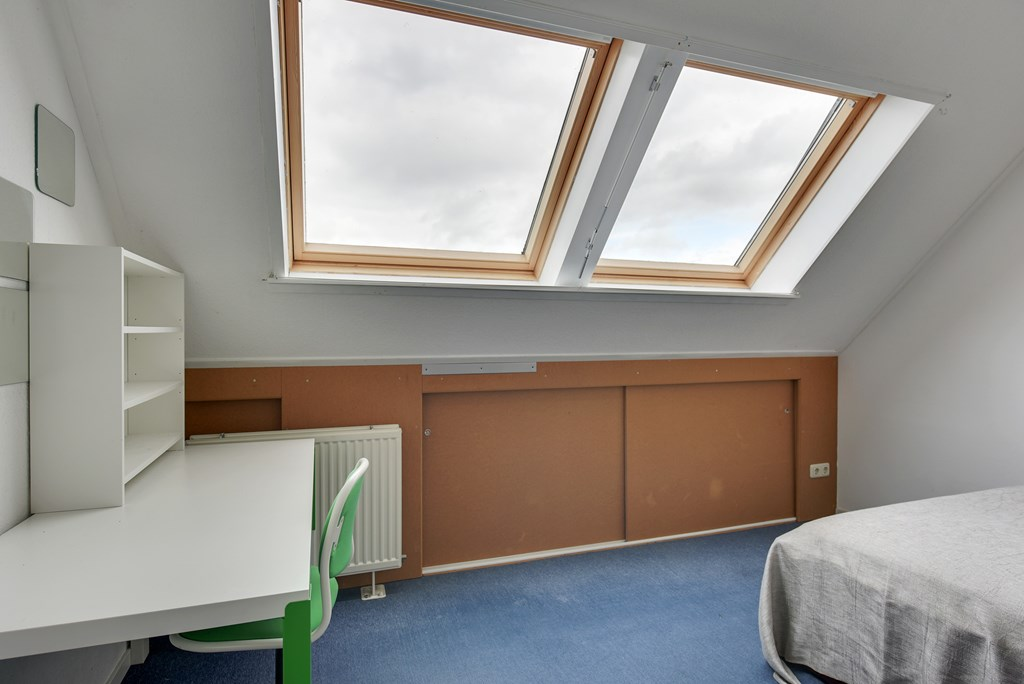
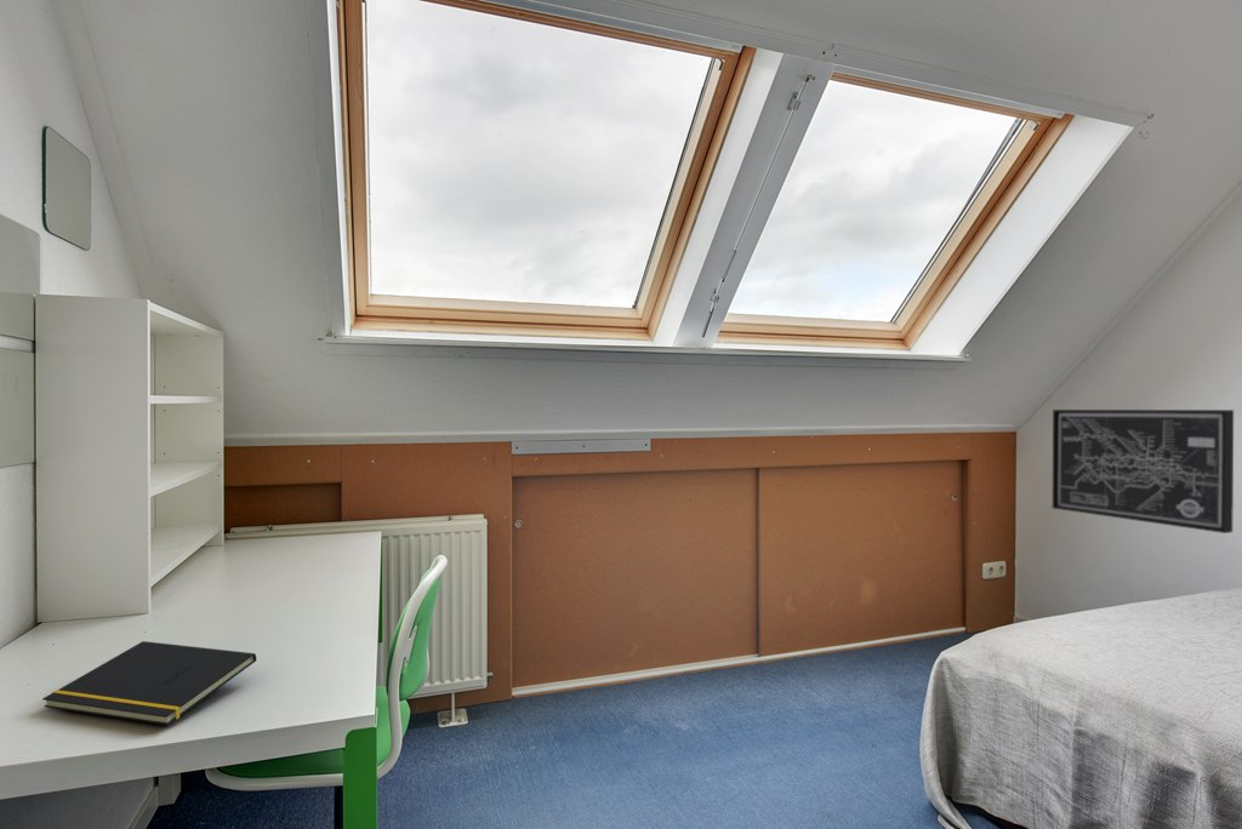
+ wall art (1133, 464)
+ notepad (154, 679)
